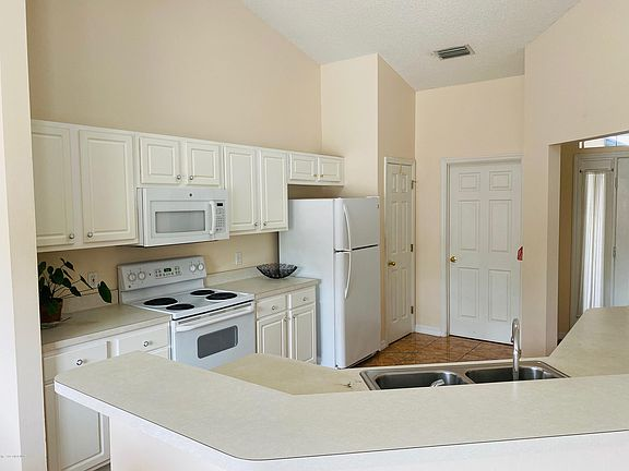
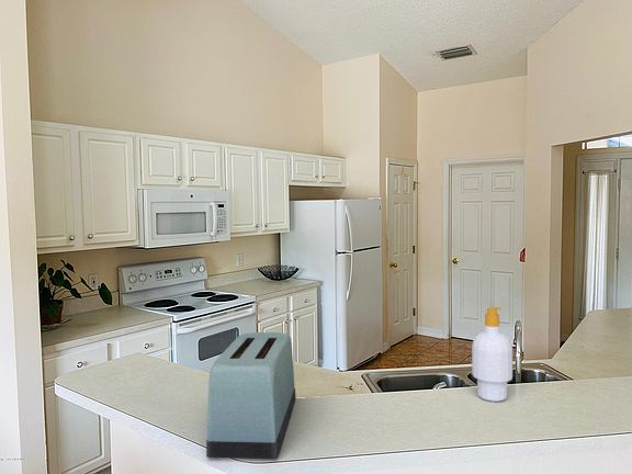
+ toaster (256, 385)
+ soap bottle (492, 352)
